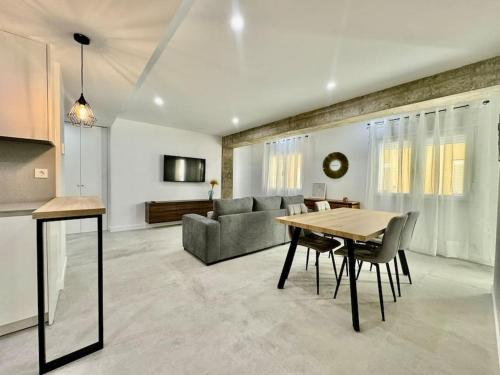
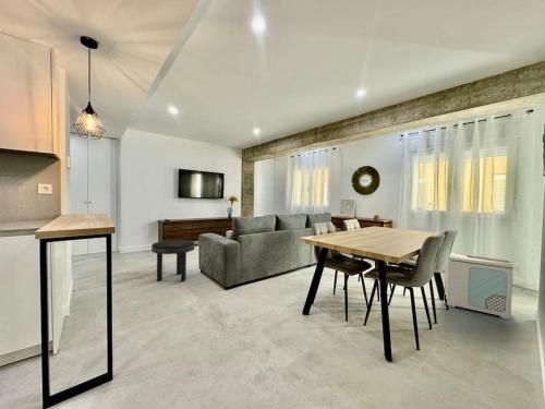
+ side table (177, 261)
+ air purifier (476, 282)
